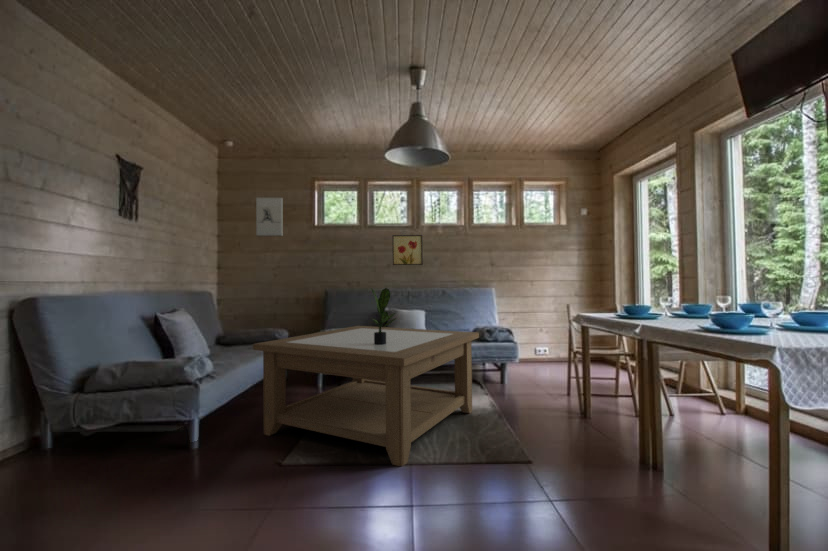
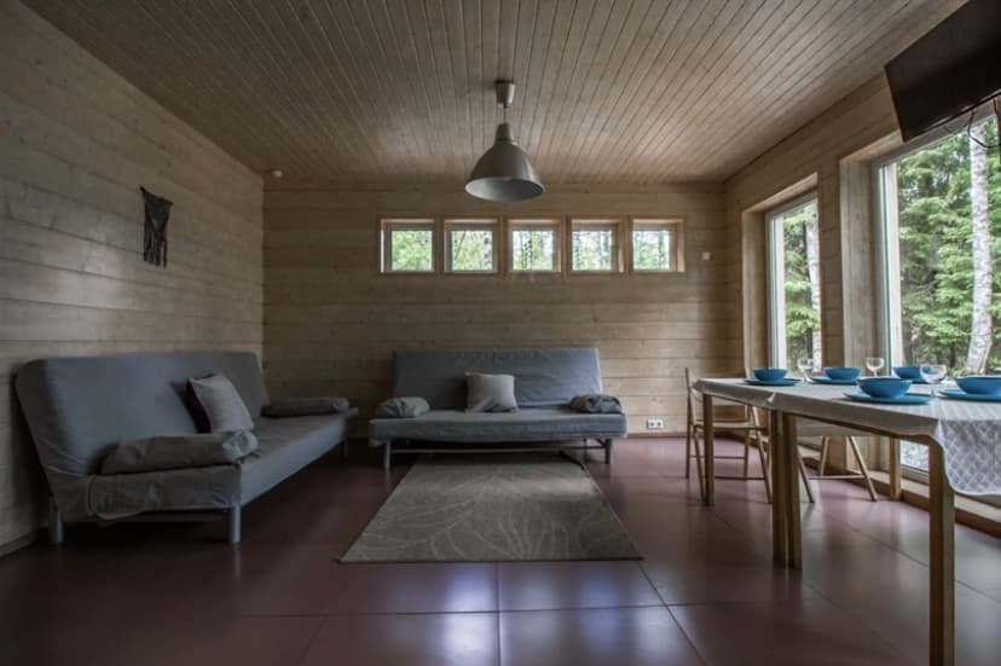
- coffee table (375, 379)
- wall sculpture (269, 216)
- potted plant (383, 315)
- wall art (407, 250)
